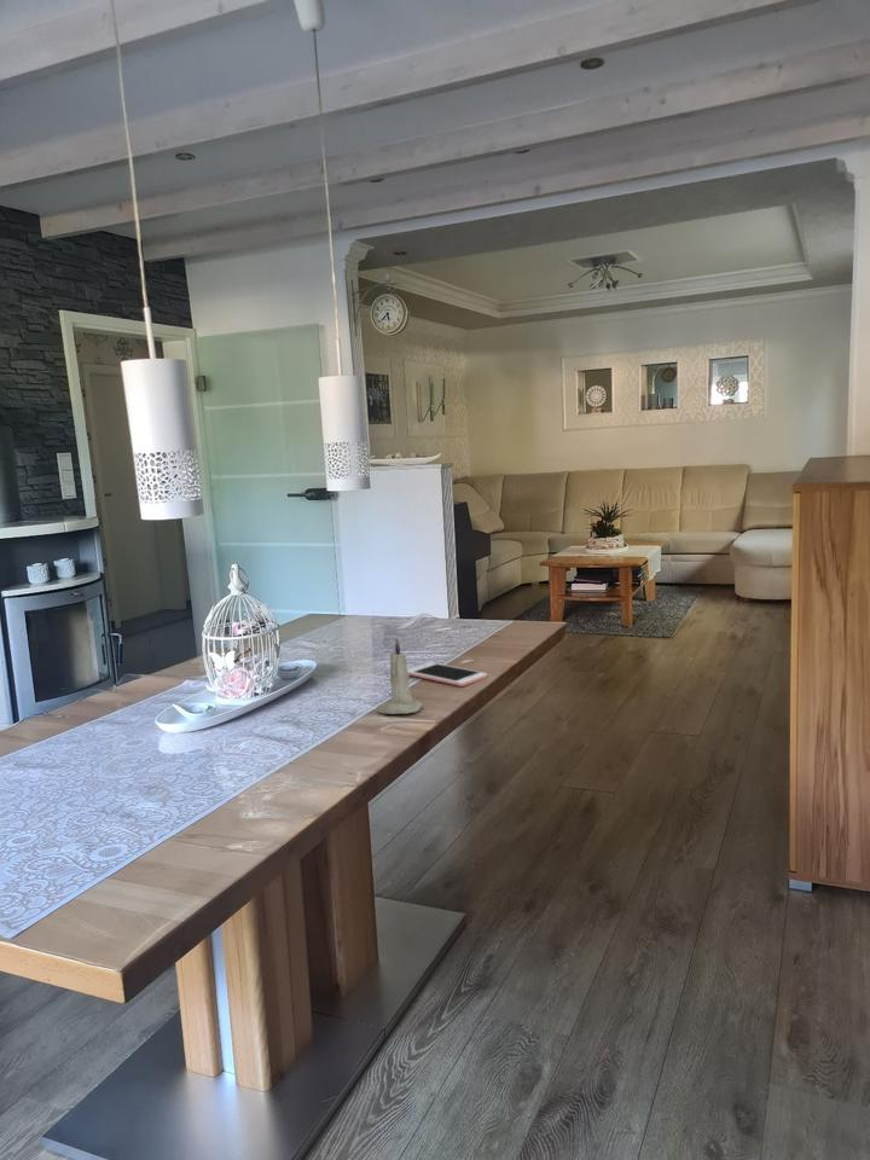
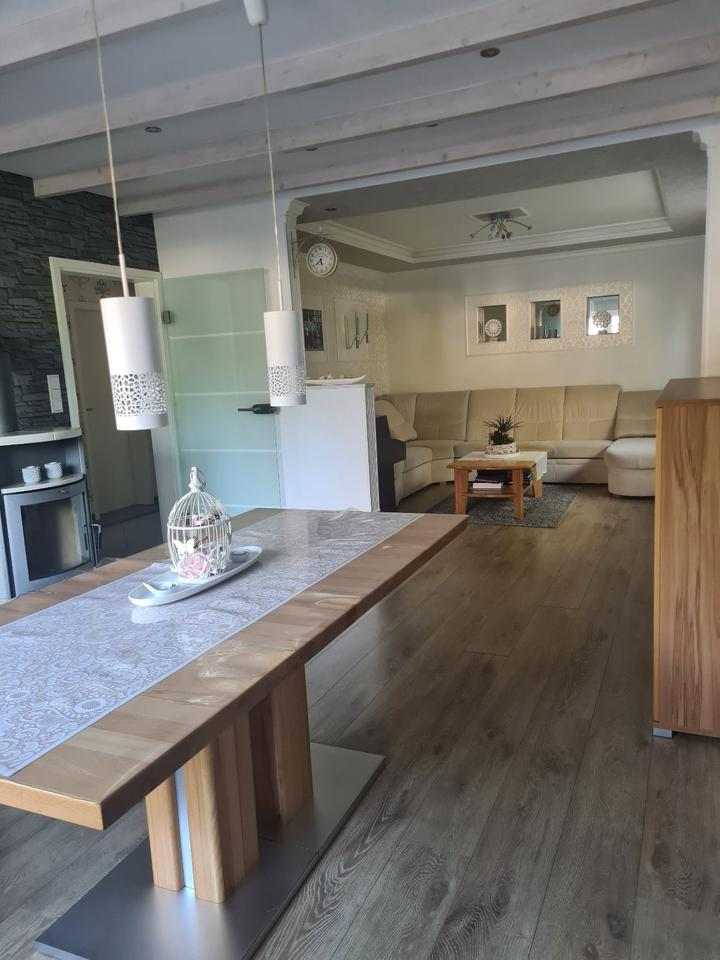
- cell phone (445, 673)
- candle (396, 673)
